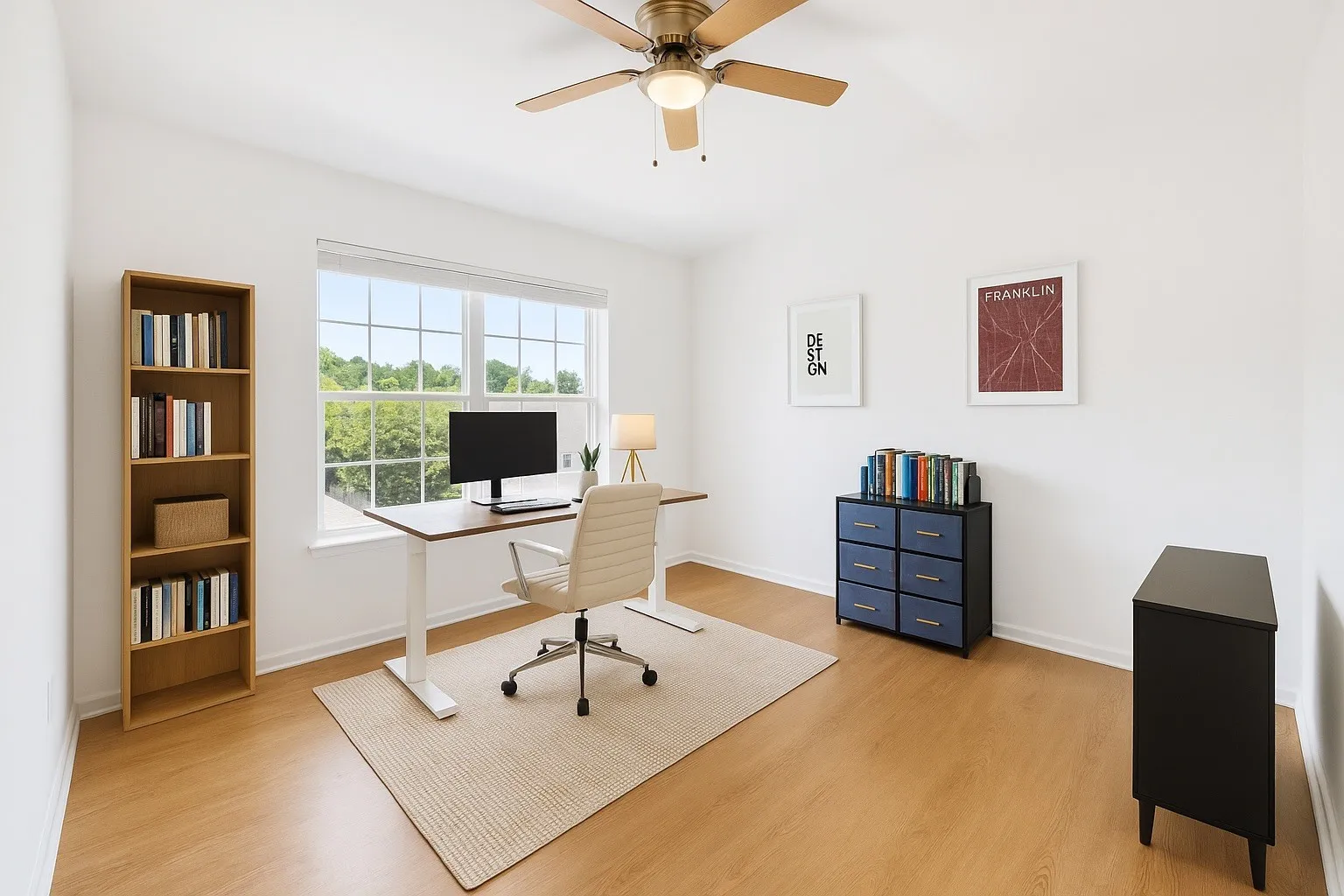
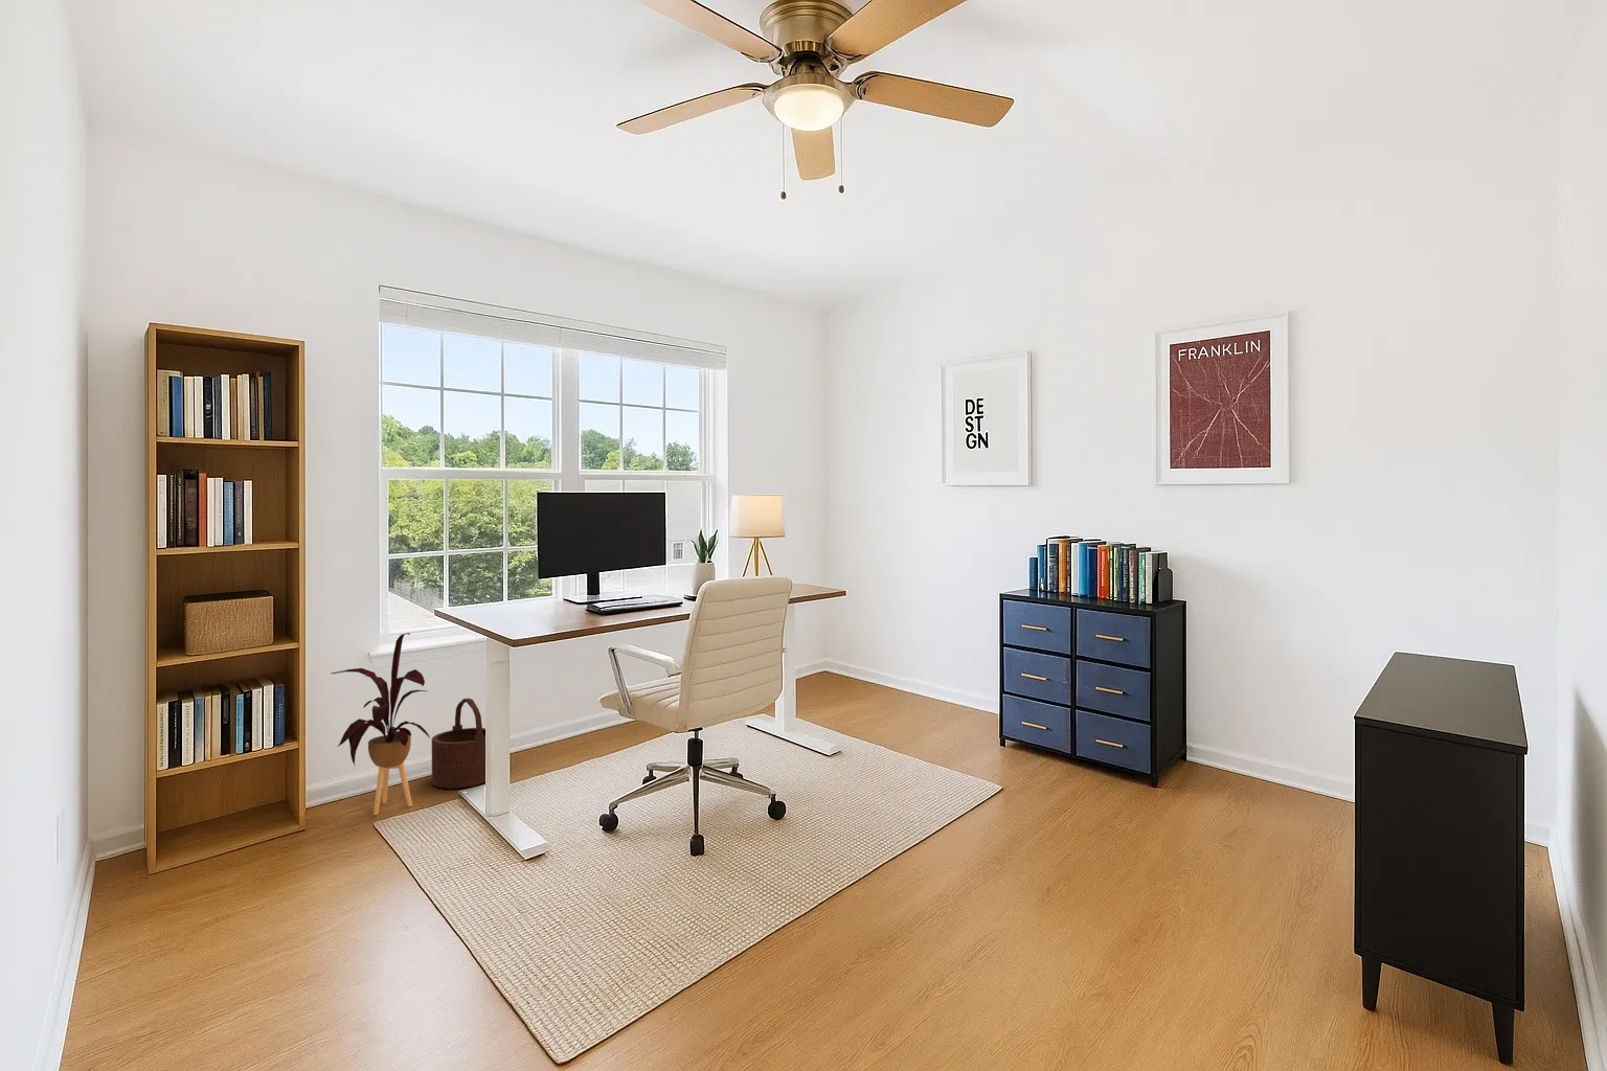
+ house plant (380, 722)
+ wooden bucket (464, 739)
